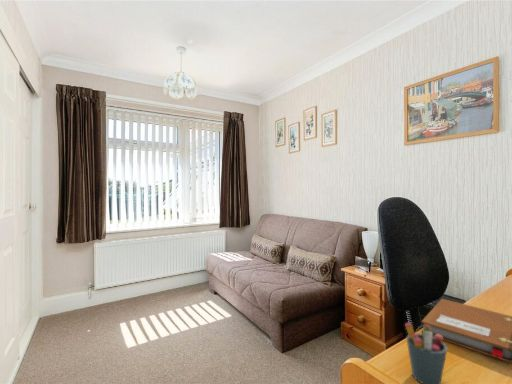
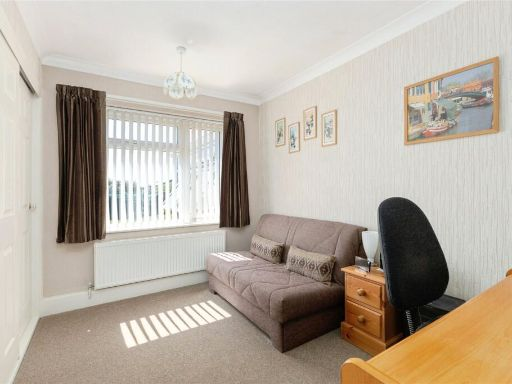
- notebook (471, 326)
- pen holder (425, 350)
